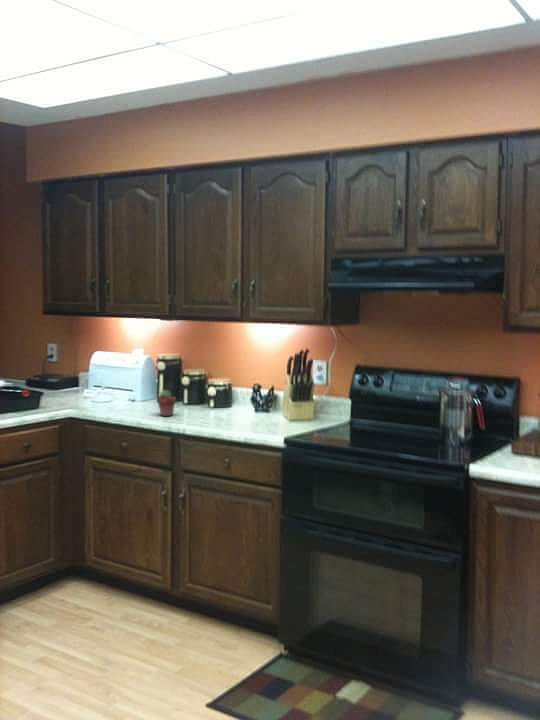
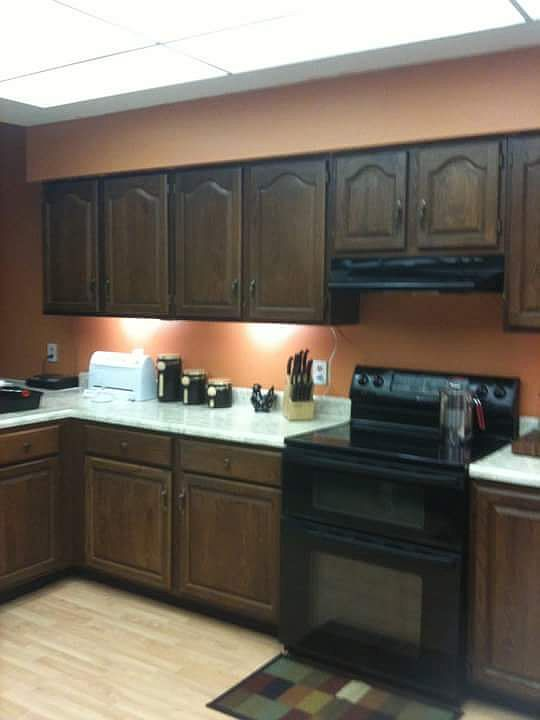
- potted succulent (166, 402)
